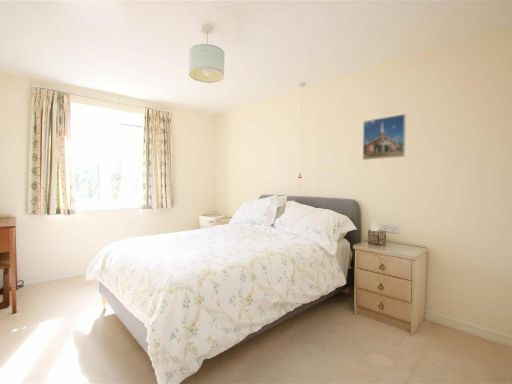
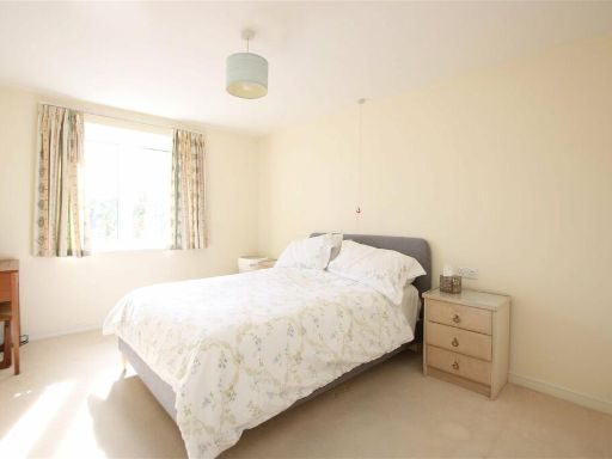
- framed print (383, 138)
